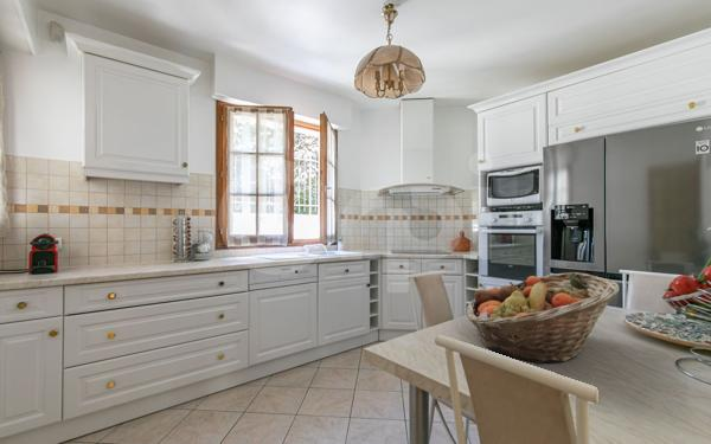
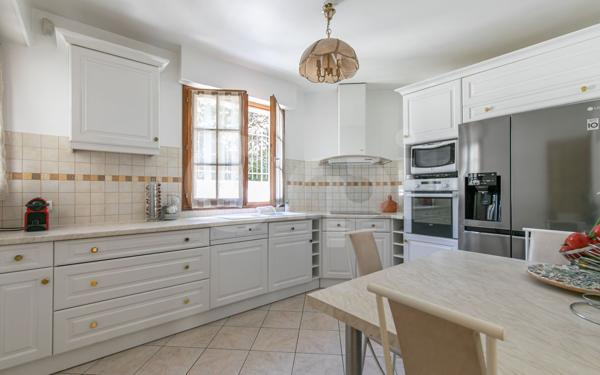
- fruit basket (533, 308)
